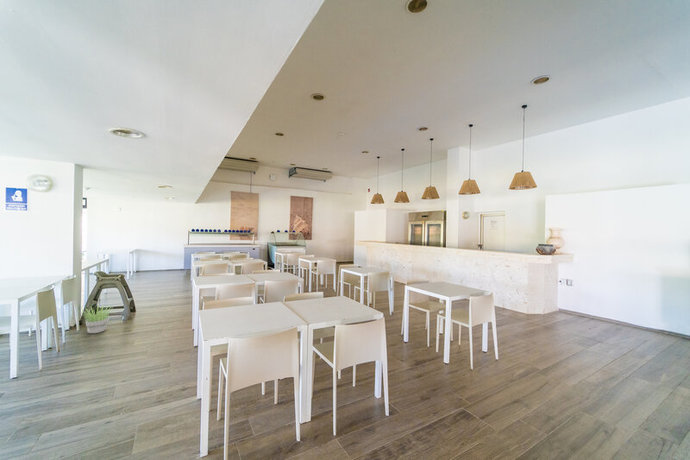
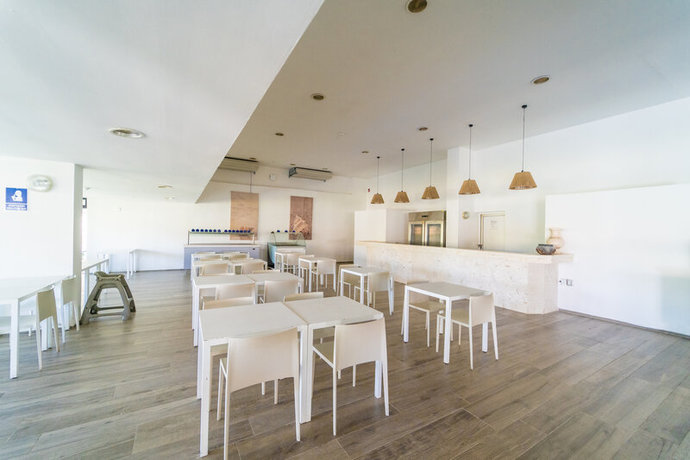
- potted plant (96, 319)
